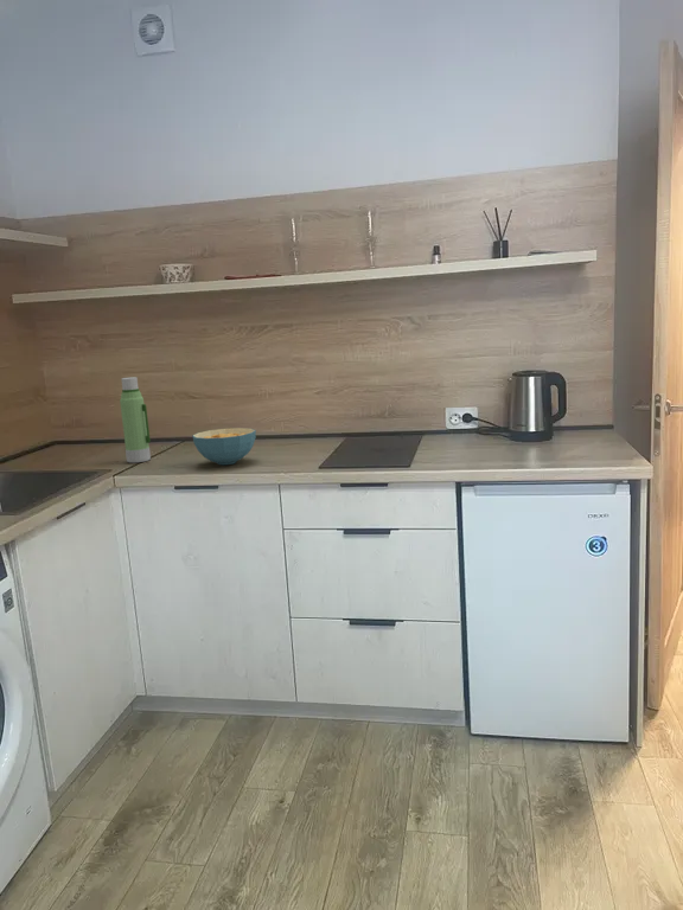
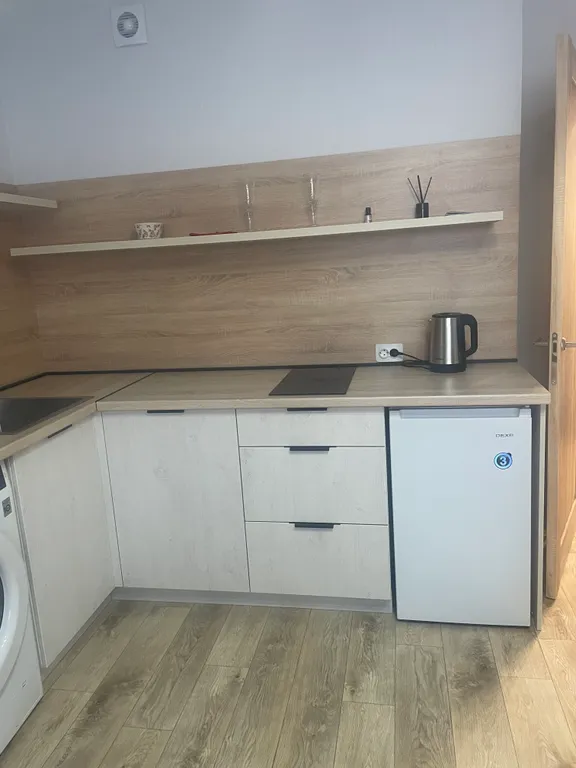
- cereal bowl (225, 448)
- water bottle (134, 419)
